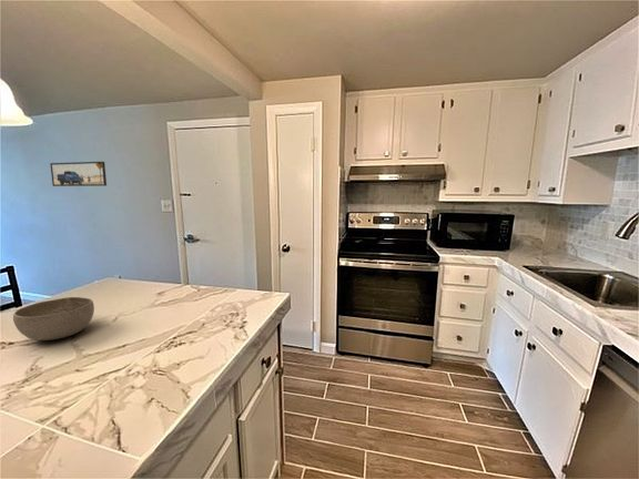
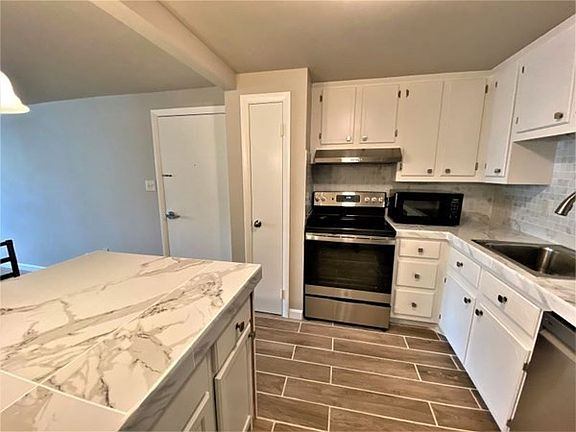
- bowl (57, 319)
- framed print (78, 174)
